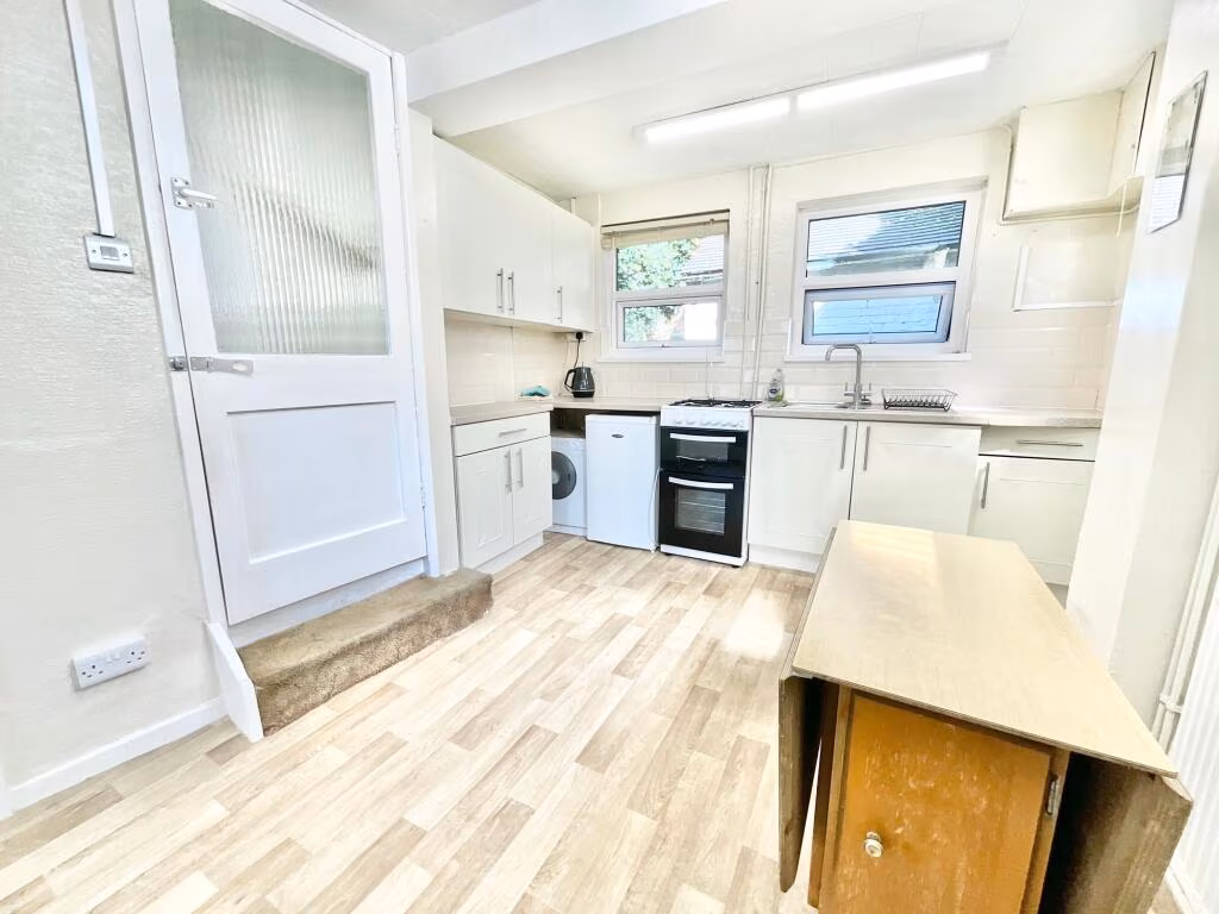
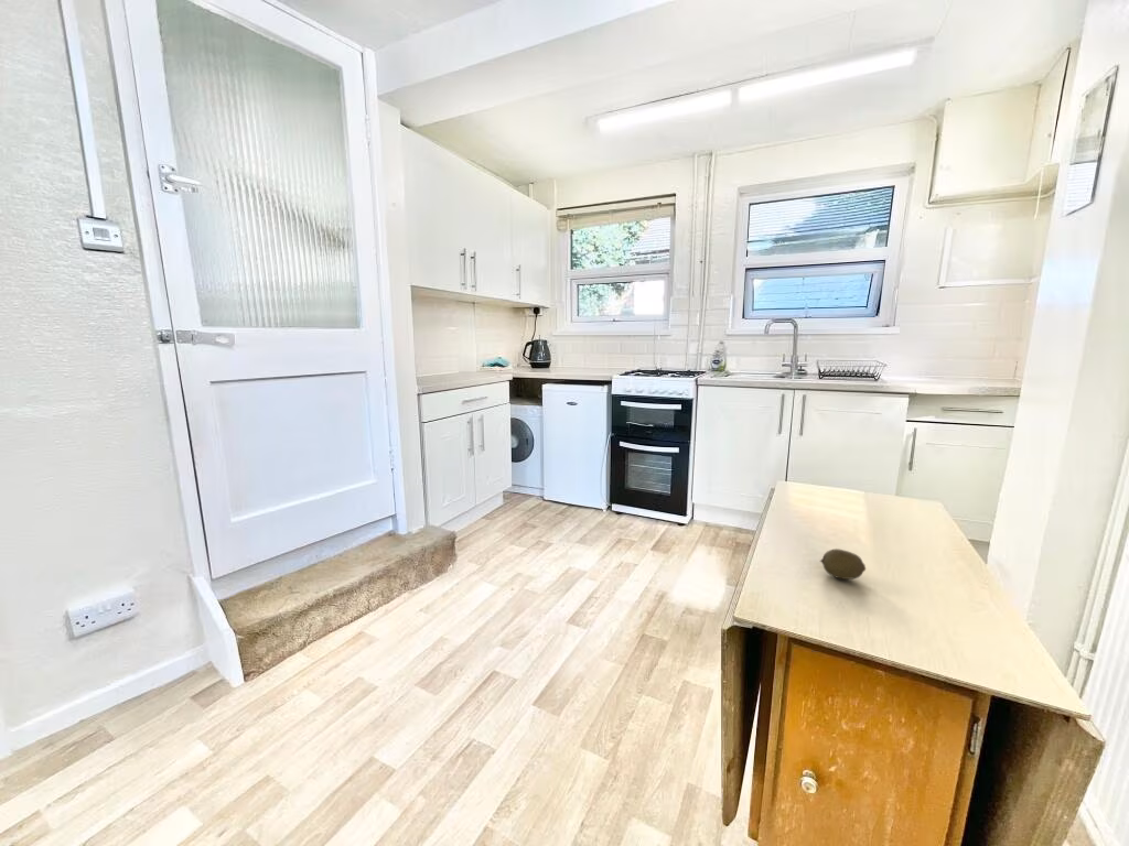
+ fruit (842, 564)
